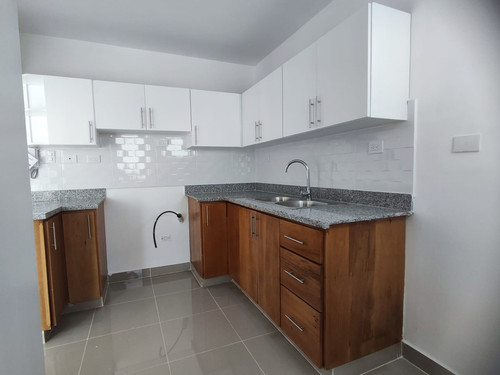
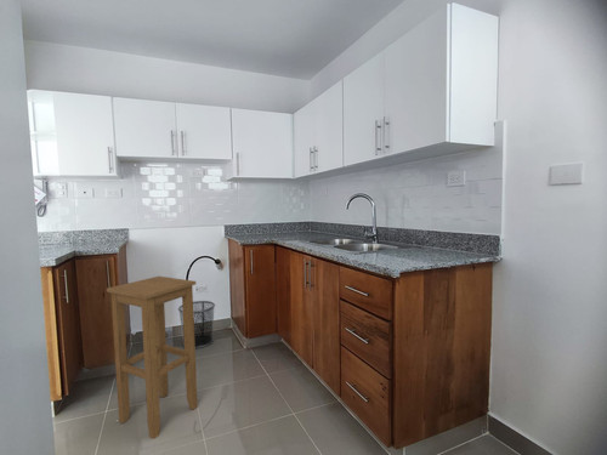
+ stool (155, 349)
+ waste bin (198, 324)
